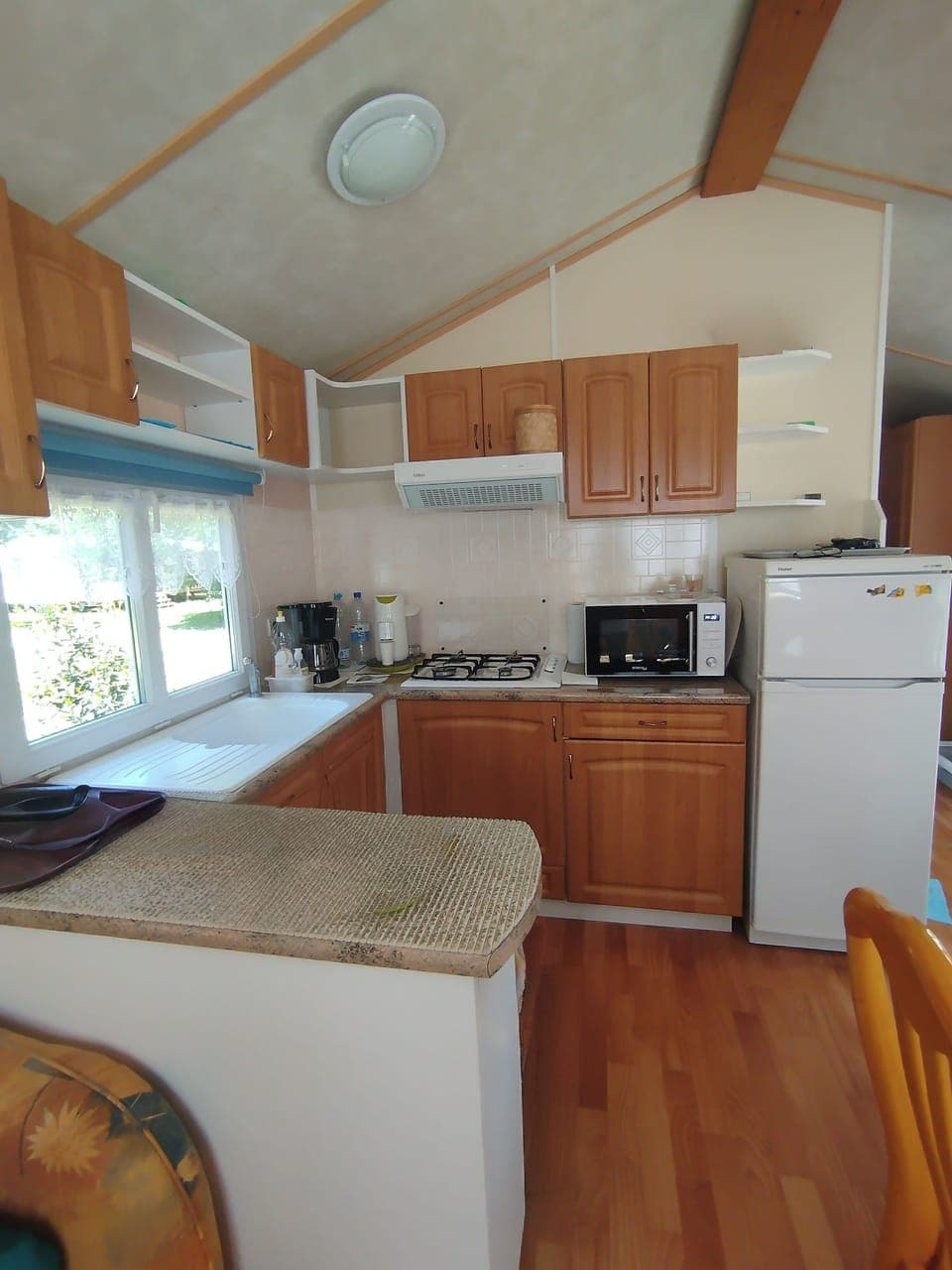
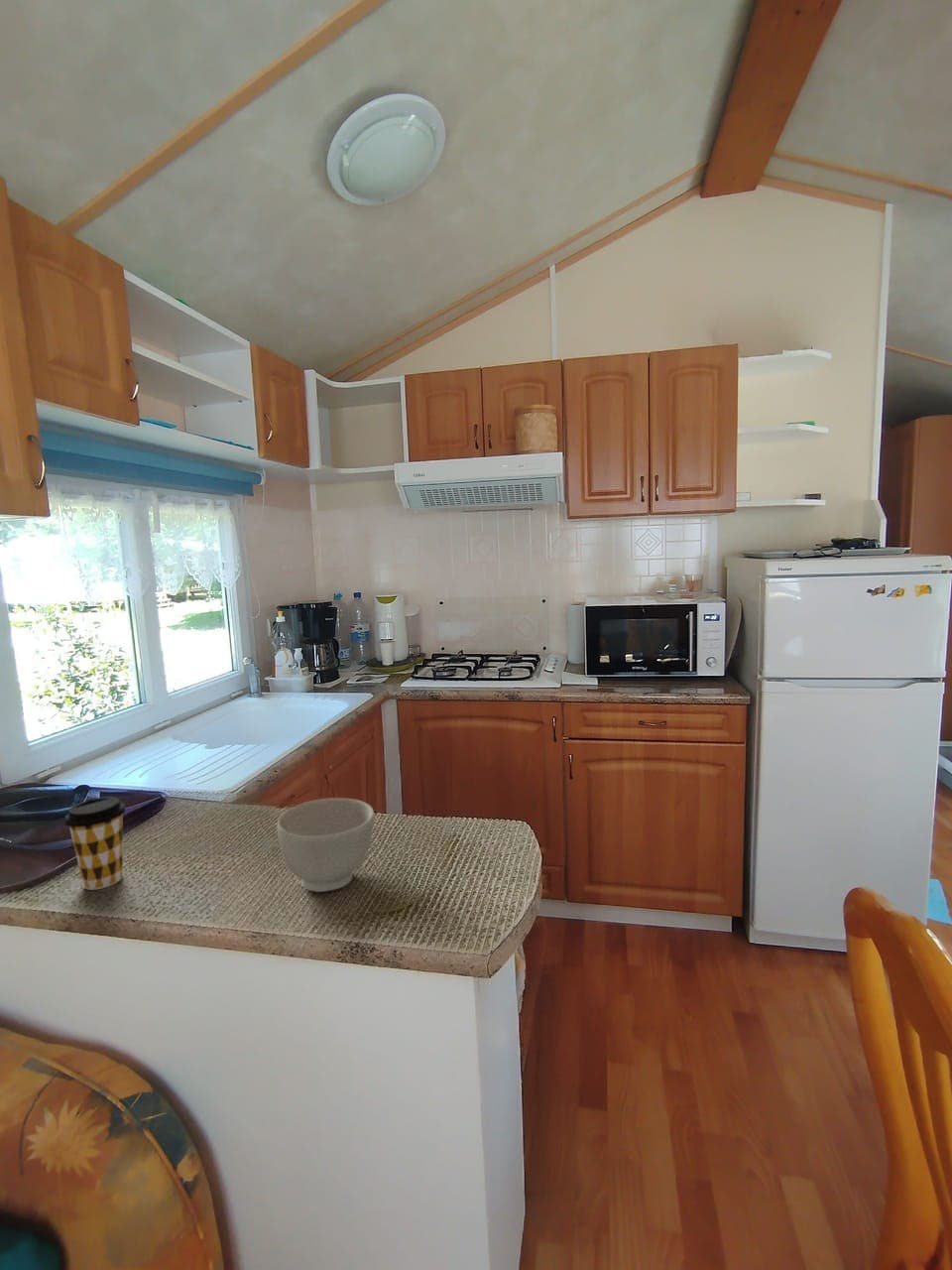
+ bowl (328, 846)
+ coffee cup (98, 842)
